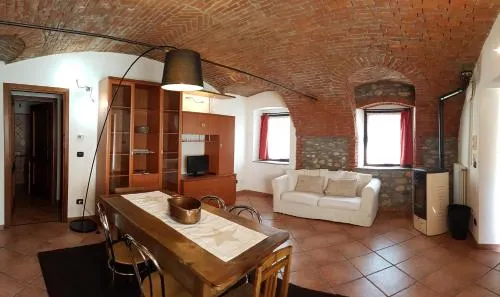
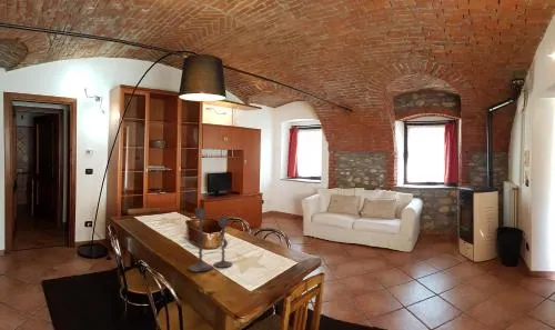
+ candlestick (202, 237)
